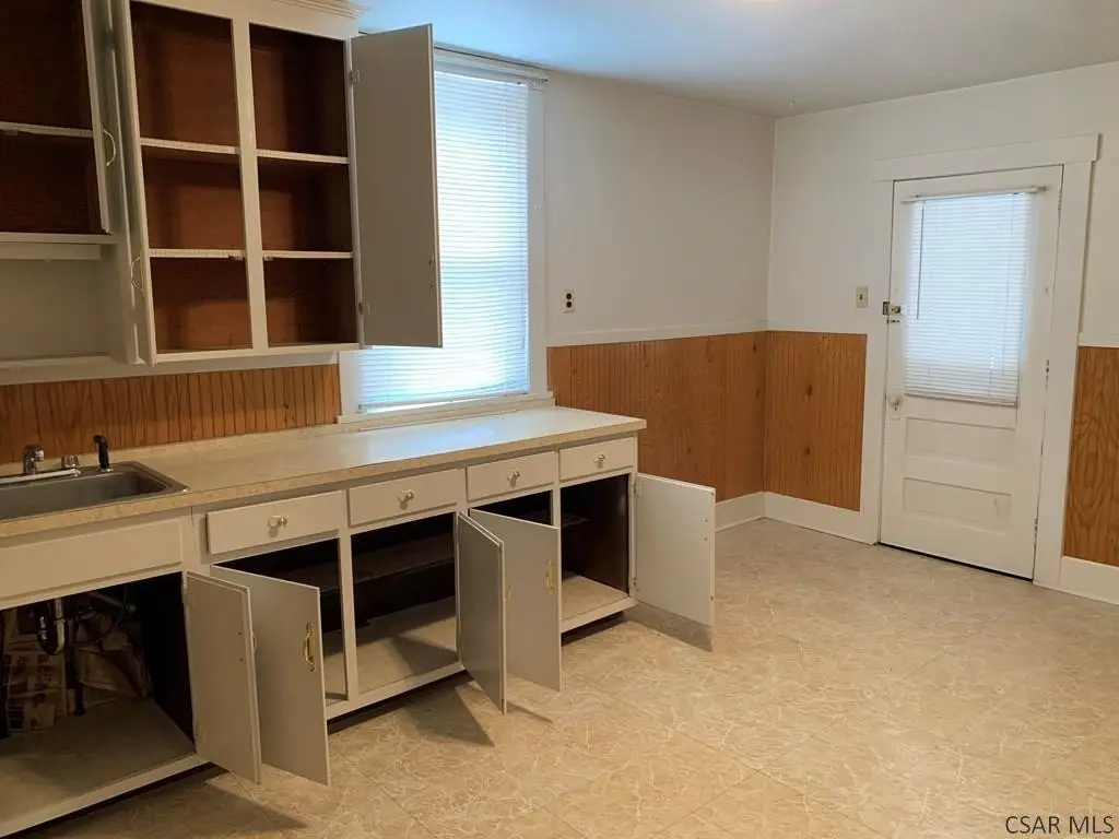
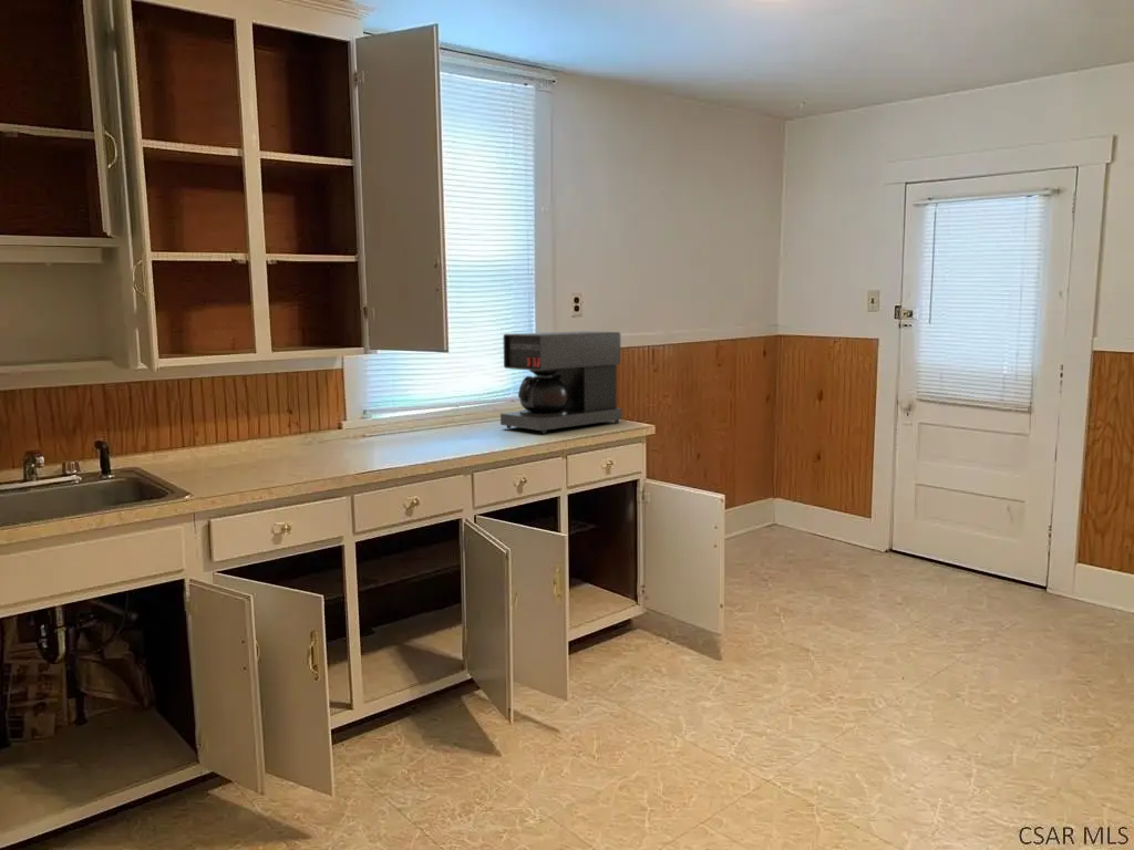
+ coffee maker (563, 380)
